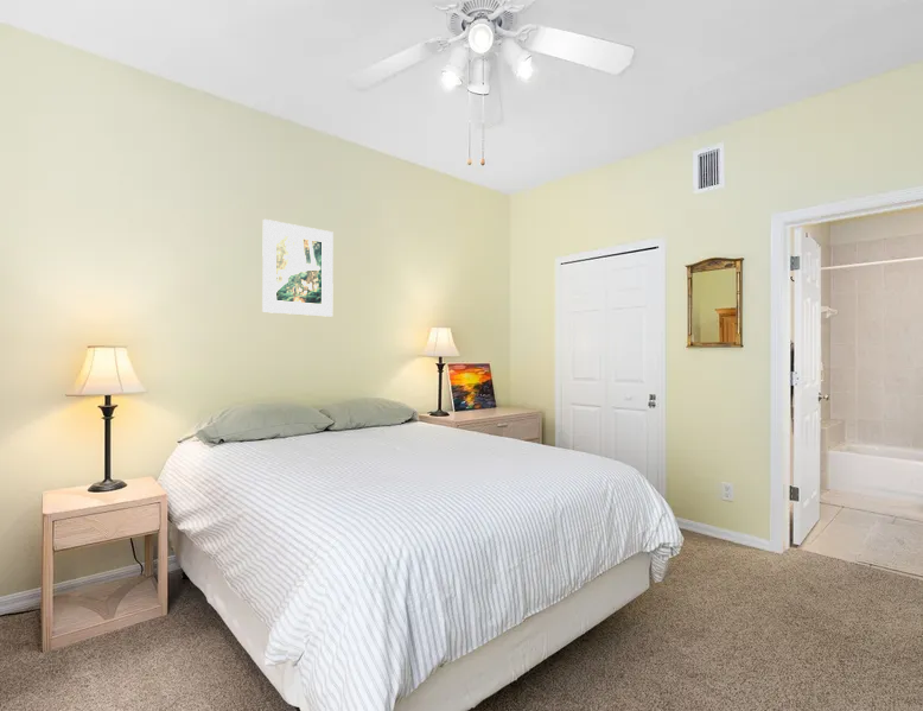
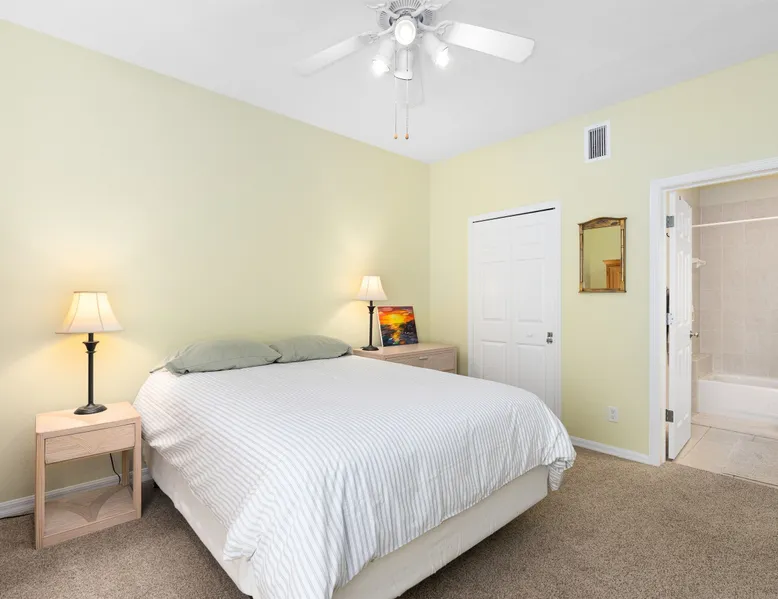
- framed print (299, 269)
